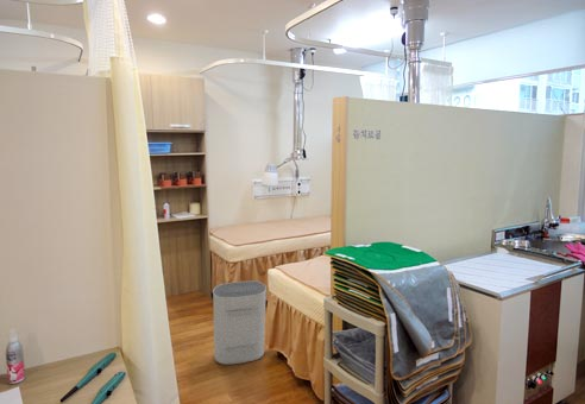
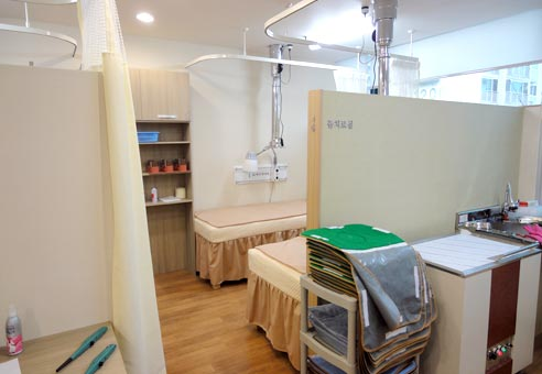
- water heater (239, 322)
